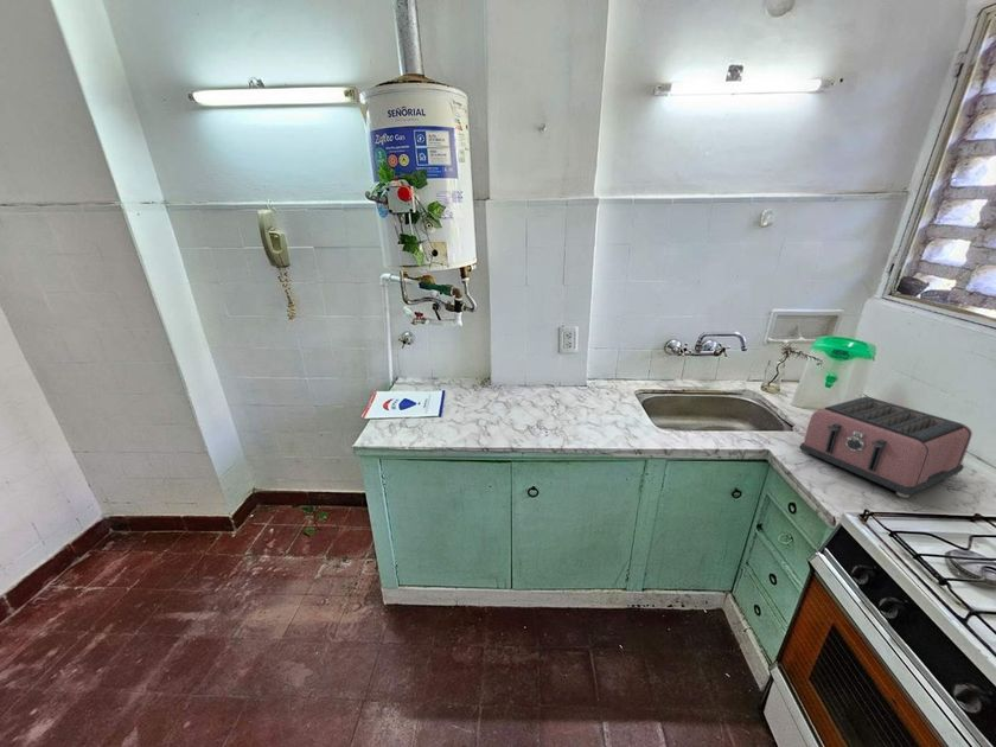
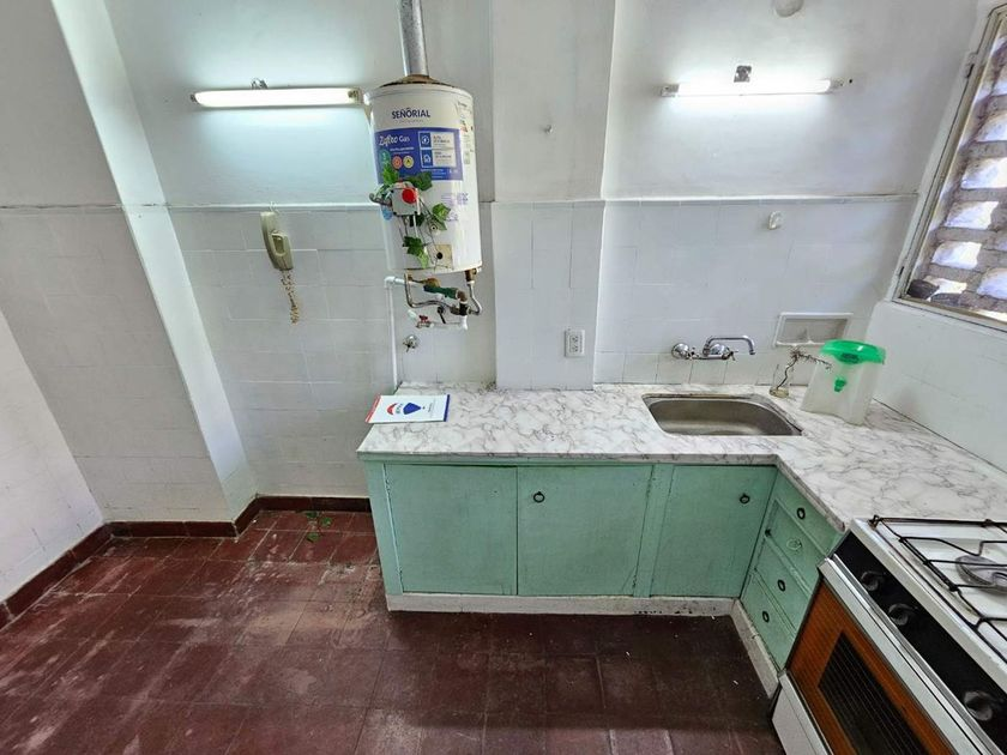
- toaster (879, 440)
